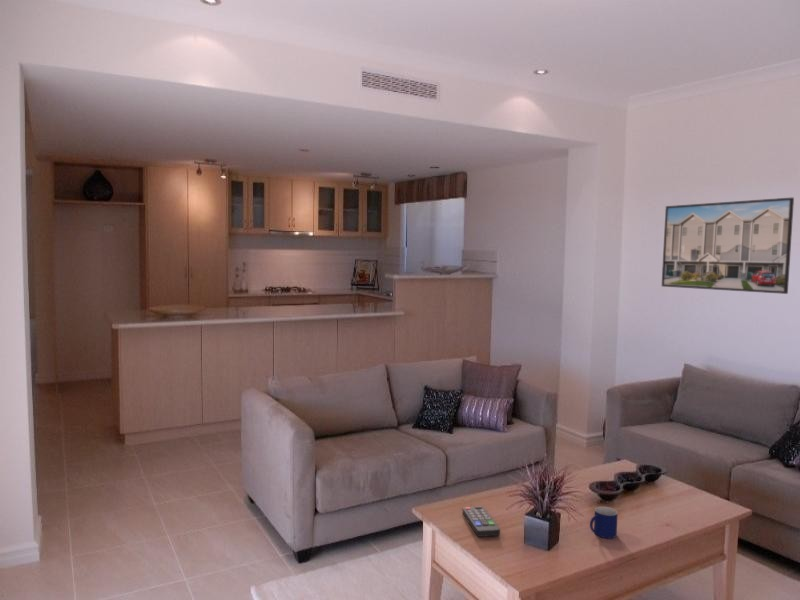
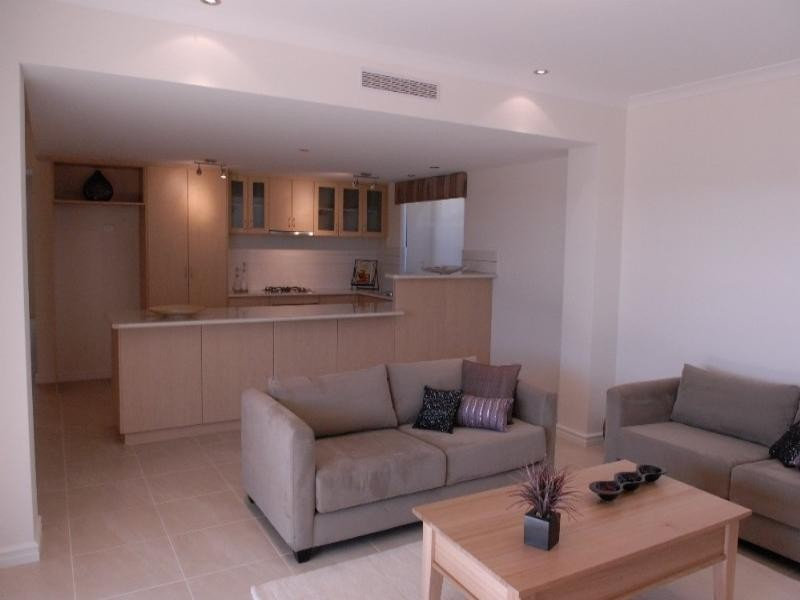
- remote control (480, 520)
- mug (602, 523)
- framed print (721, 246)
